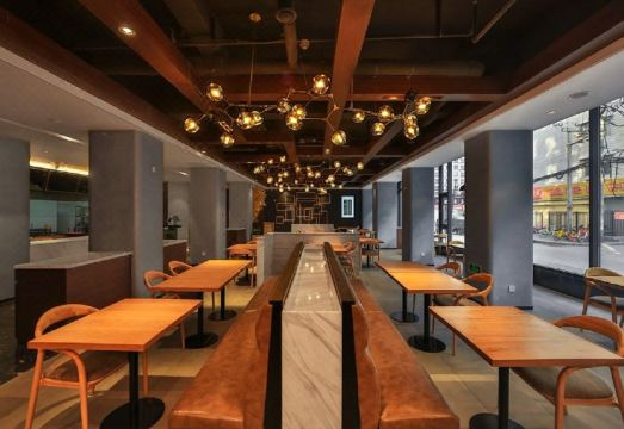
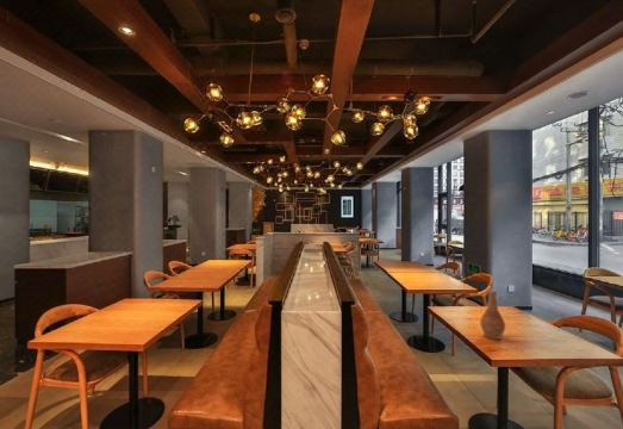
+ vase (492, 313)
